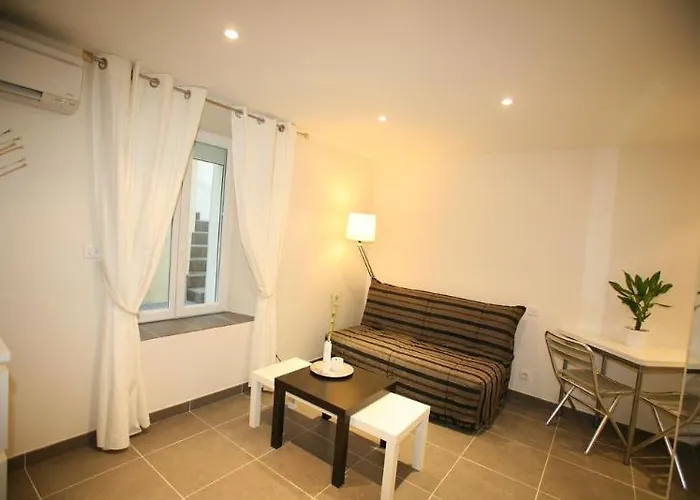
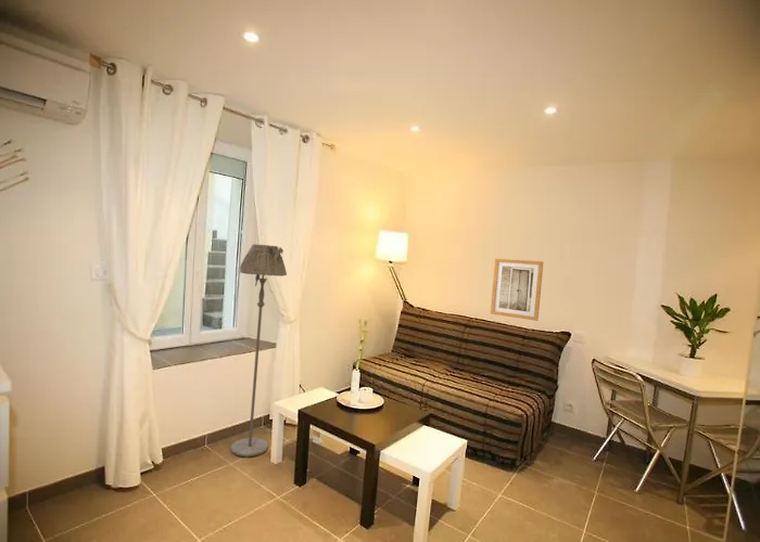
+ wall art (516, 288)
+ floor lamp (256, 347)
